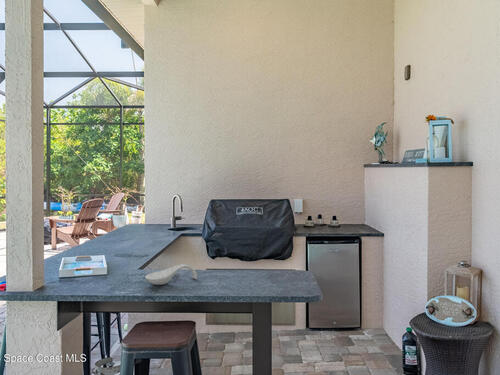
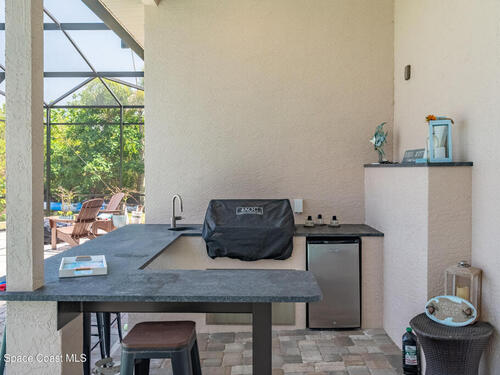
- spoon rest (171, 273)
